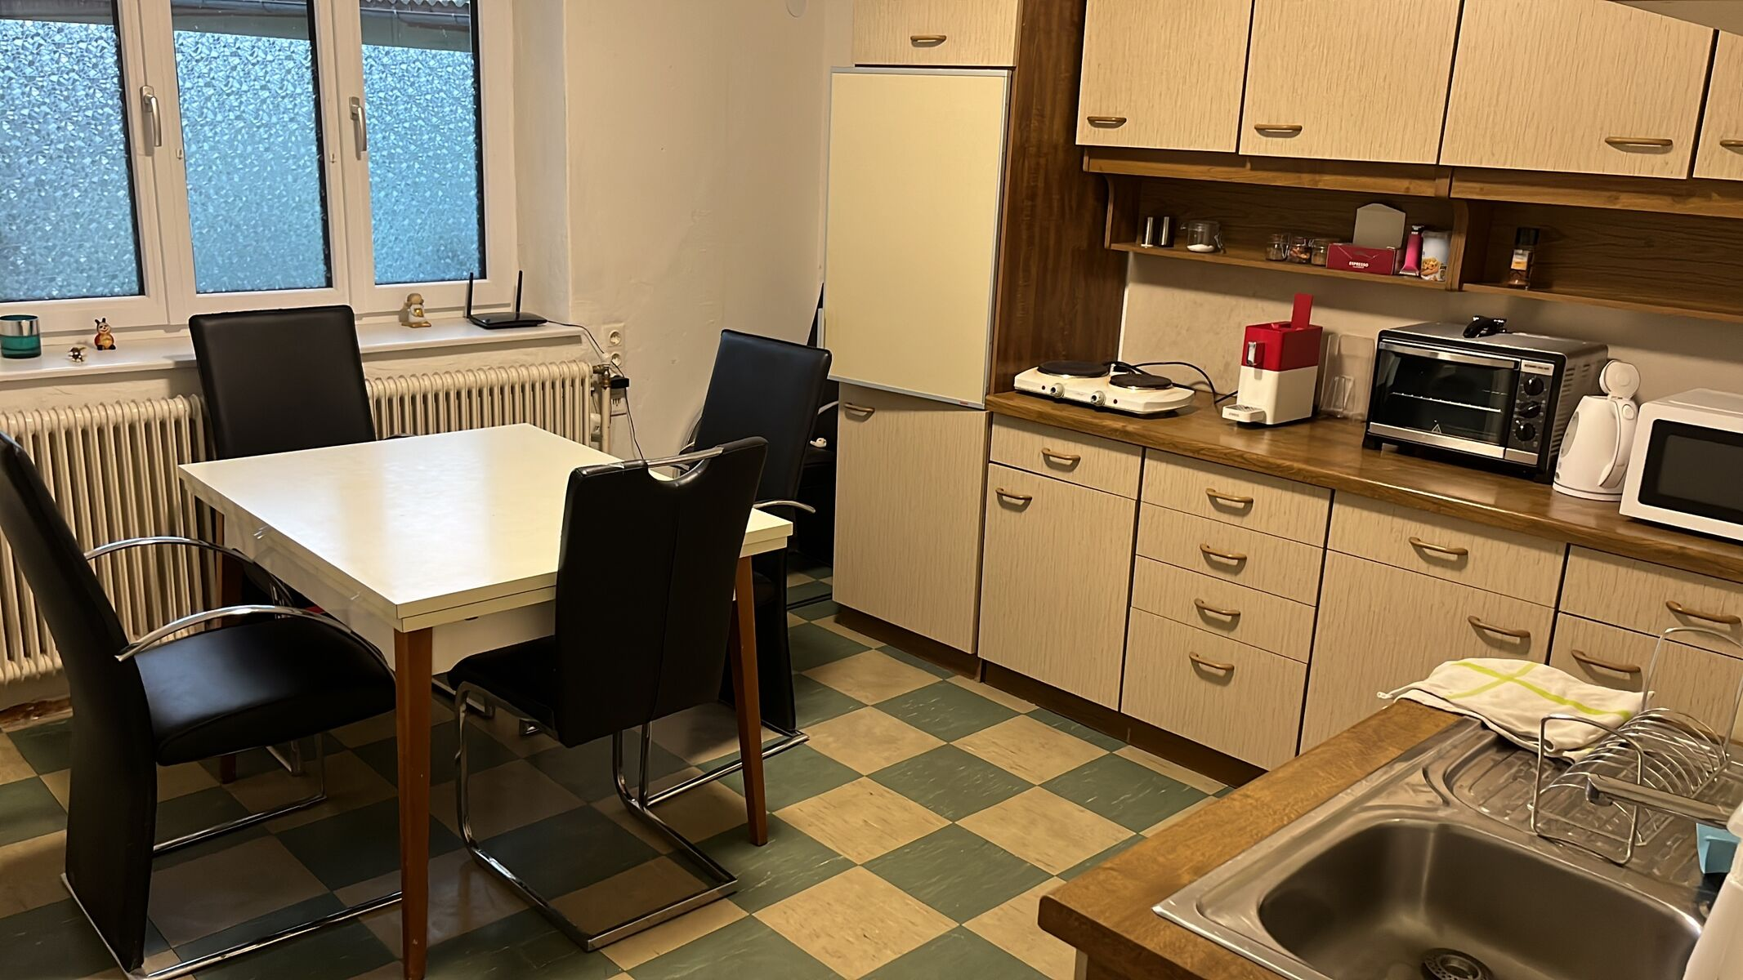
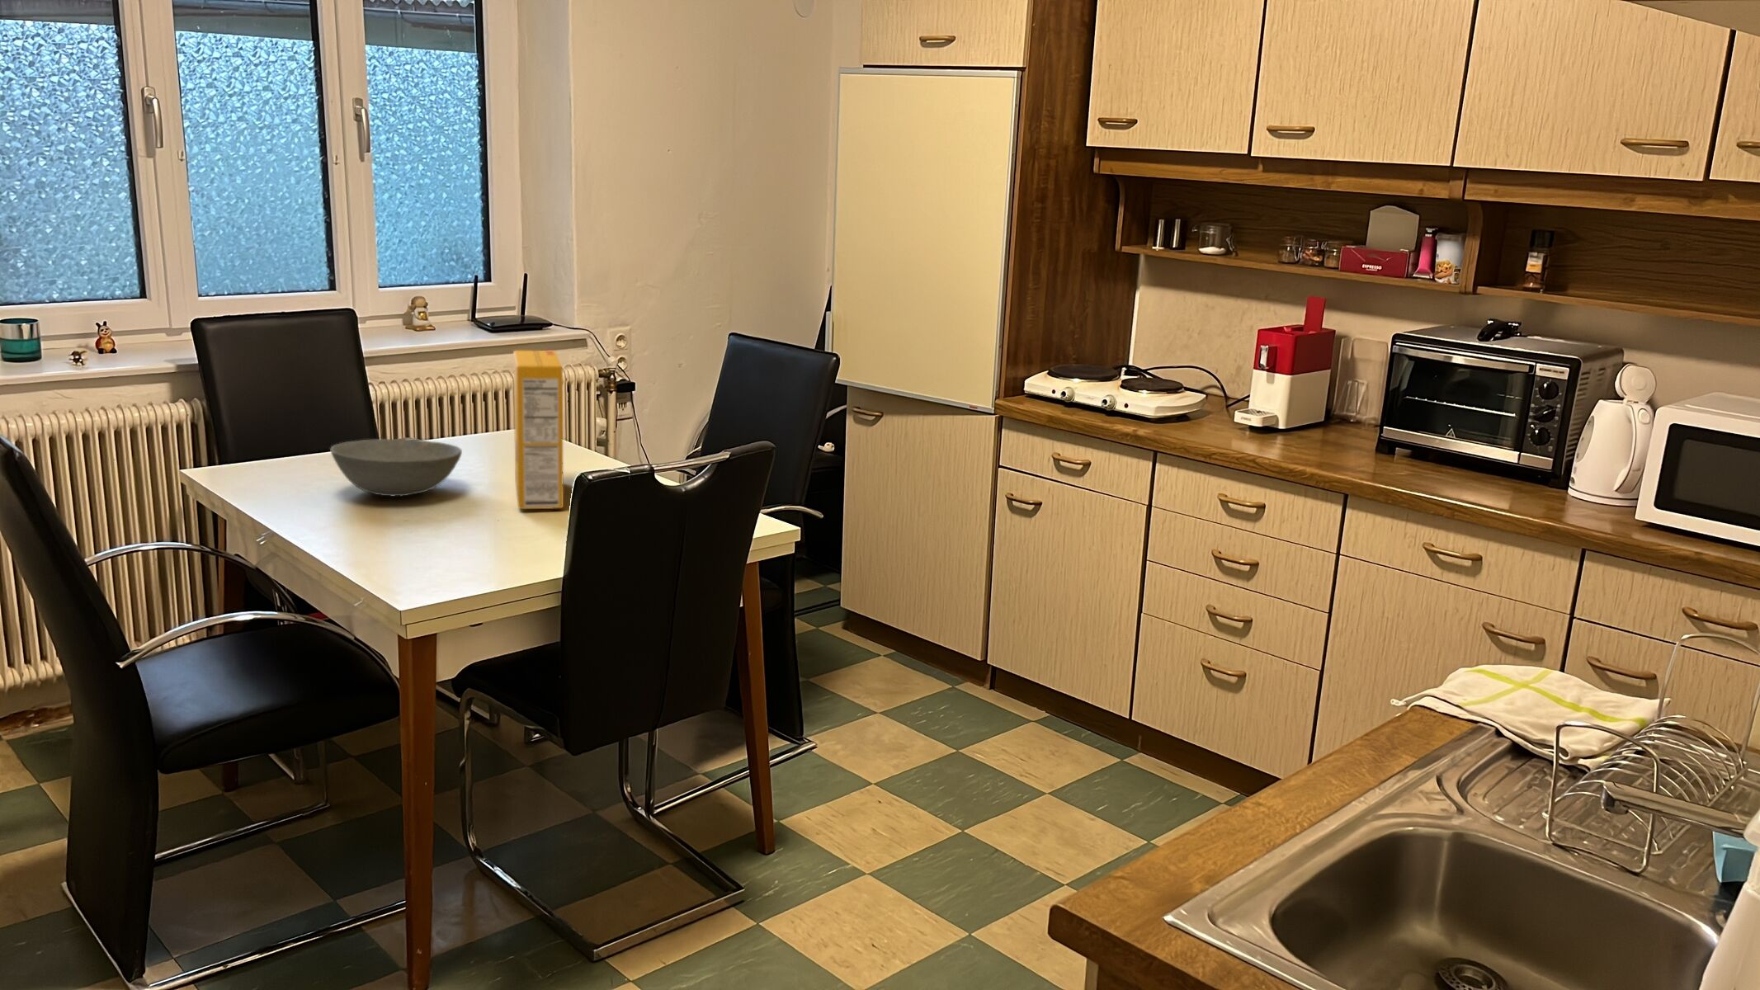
+ bowl (398, 469)
+ cereal box (537, 428)
